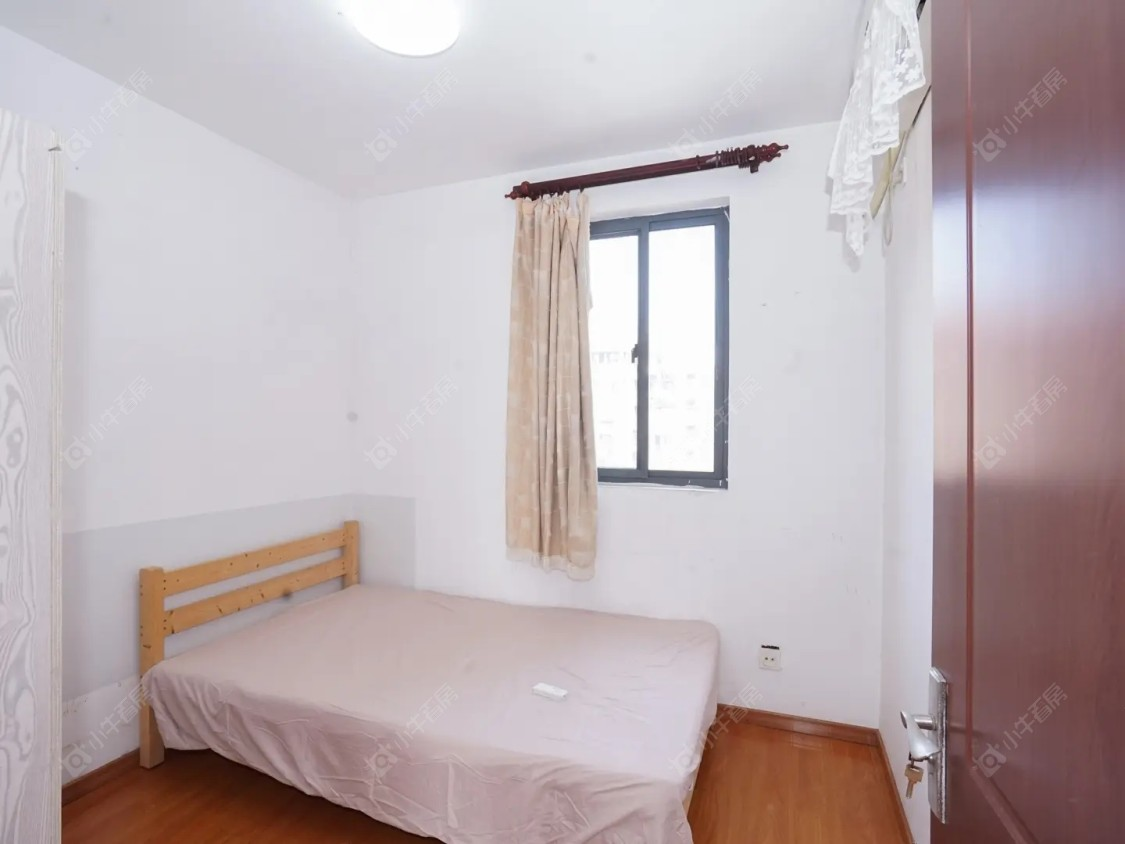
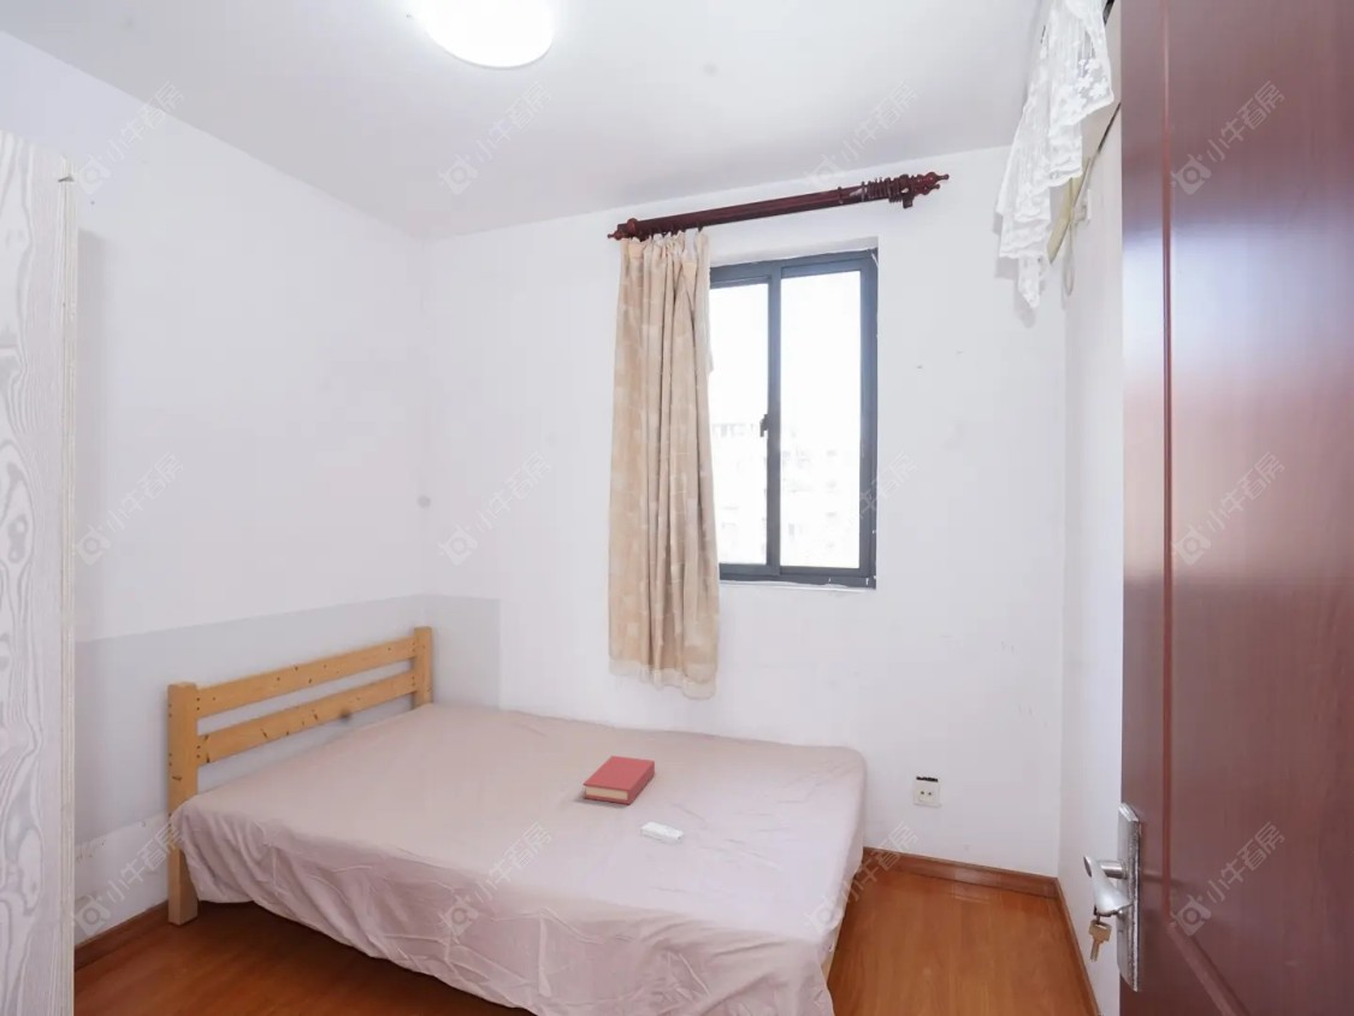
+ book (620, 778)
